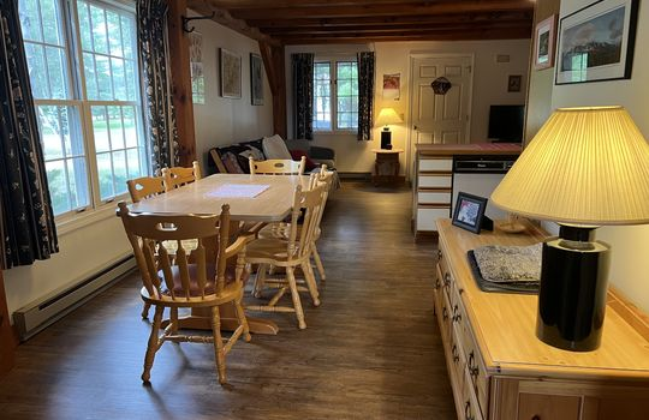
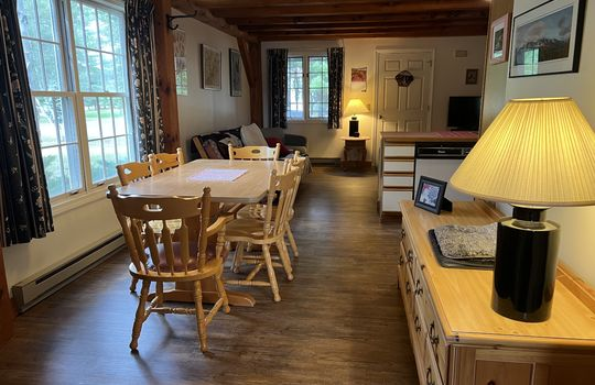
- candle (511, 214)
